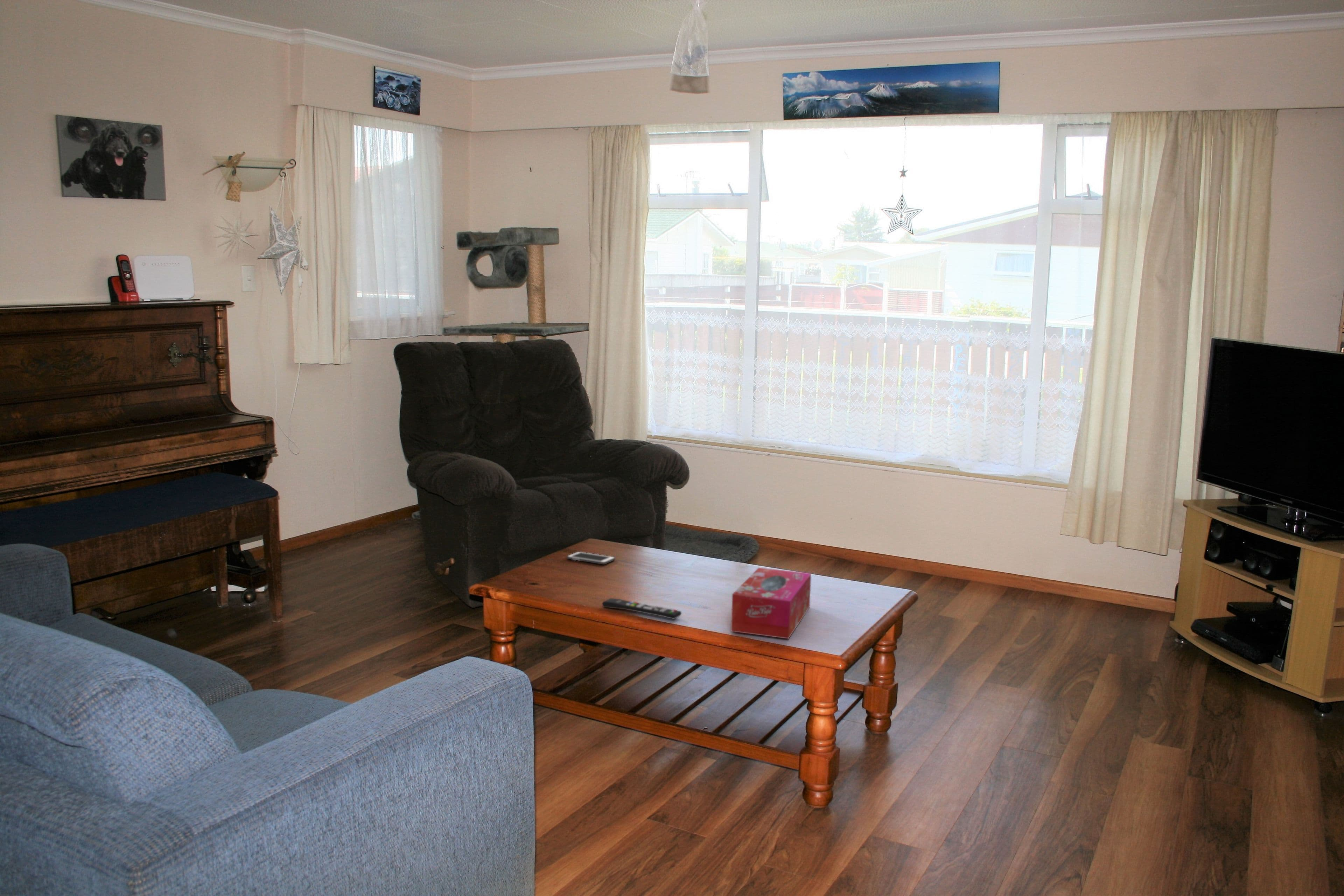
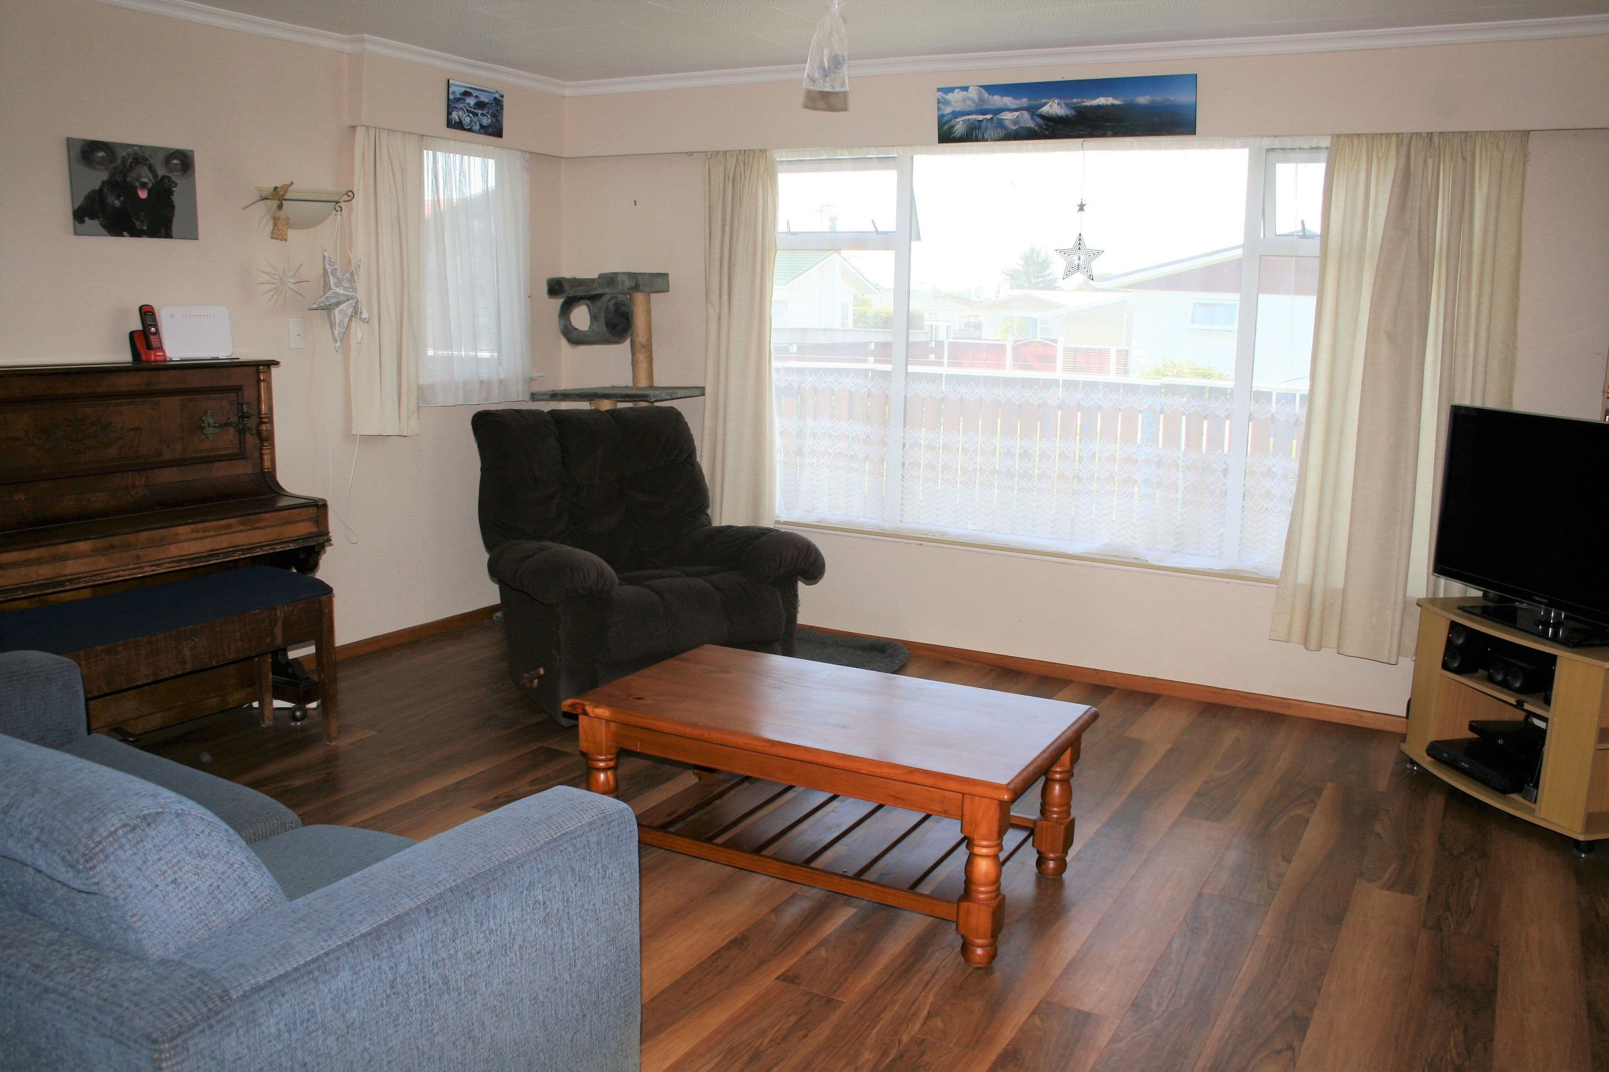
- remote control (641, 608)
- tissue box (772, 601)
- cell phone (591, 558)
